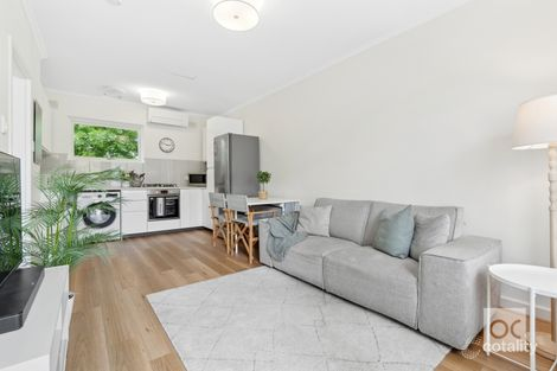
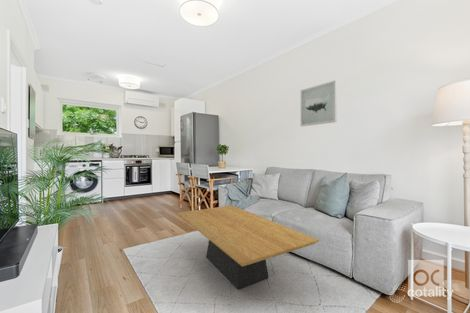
+ wall art (317, 105)
+ coffee table (234, 245)
